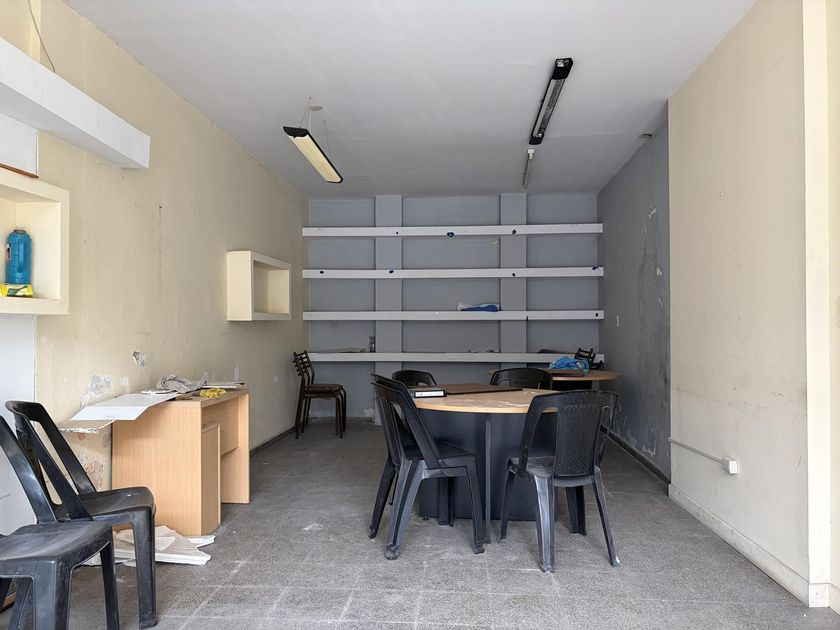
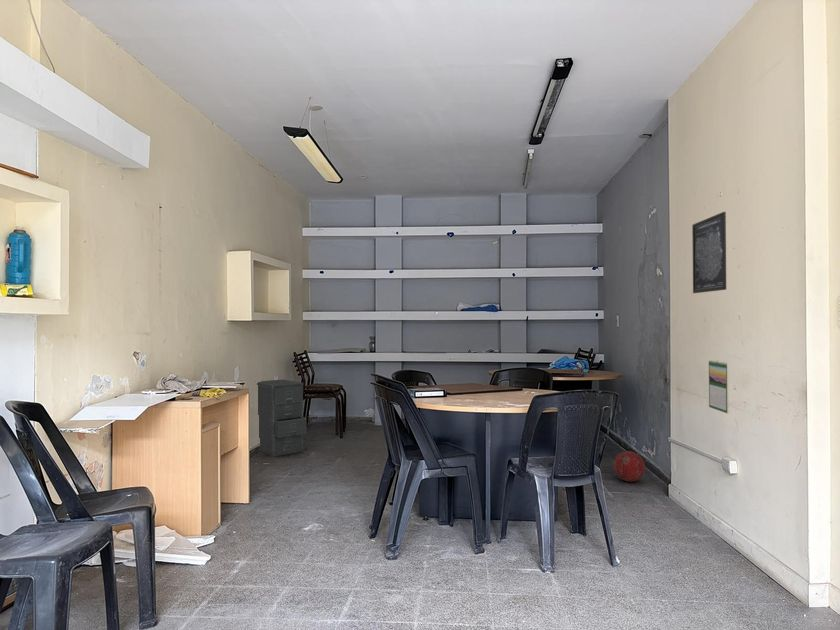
+ calendar (718, 385)
+ ball (629, 466)
+ filing cabinet (279, 416)
+ wall art (708, 255)
